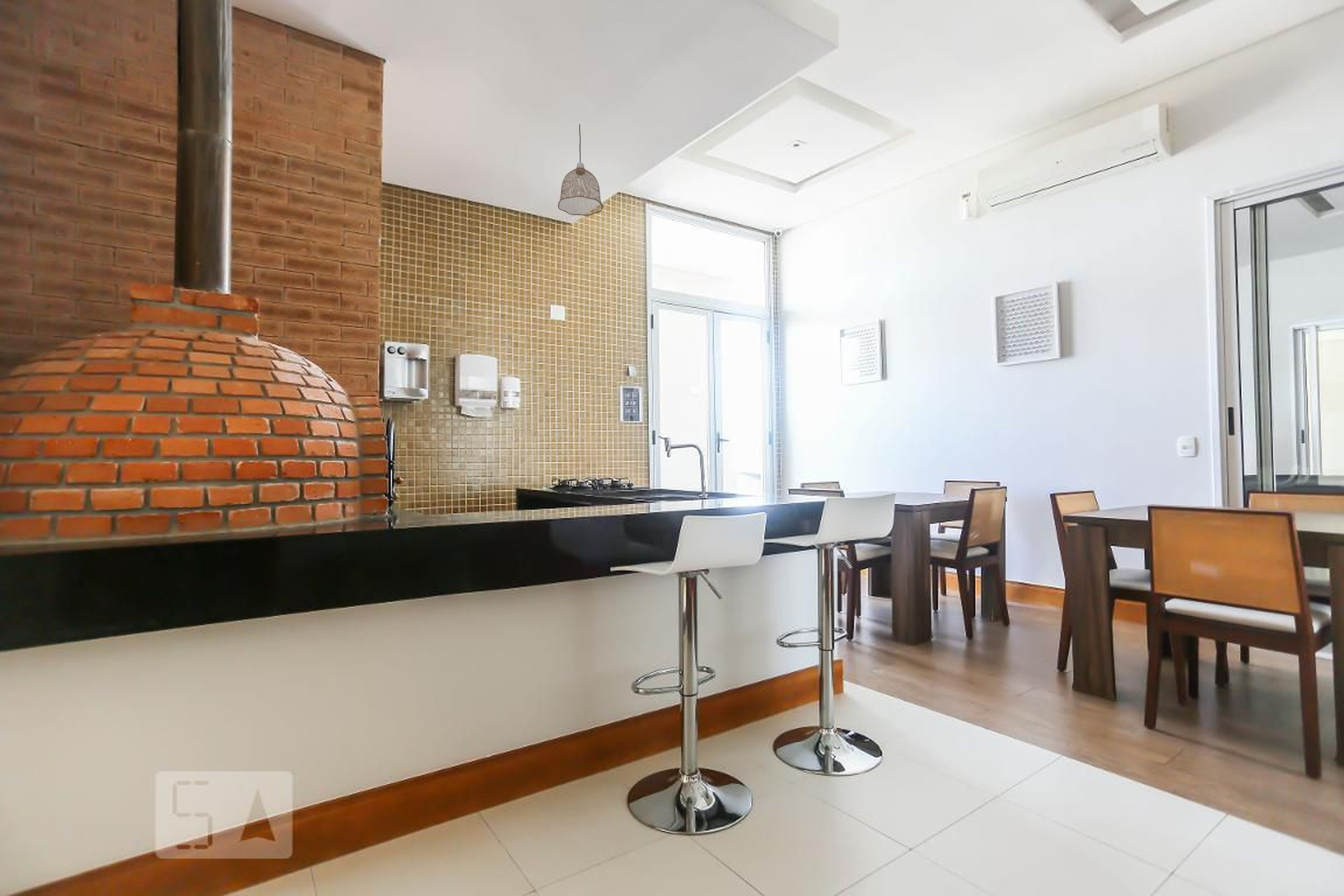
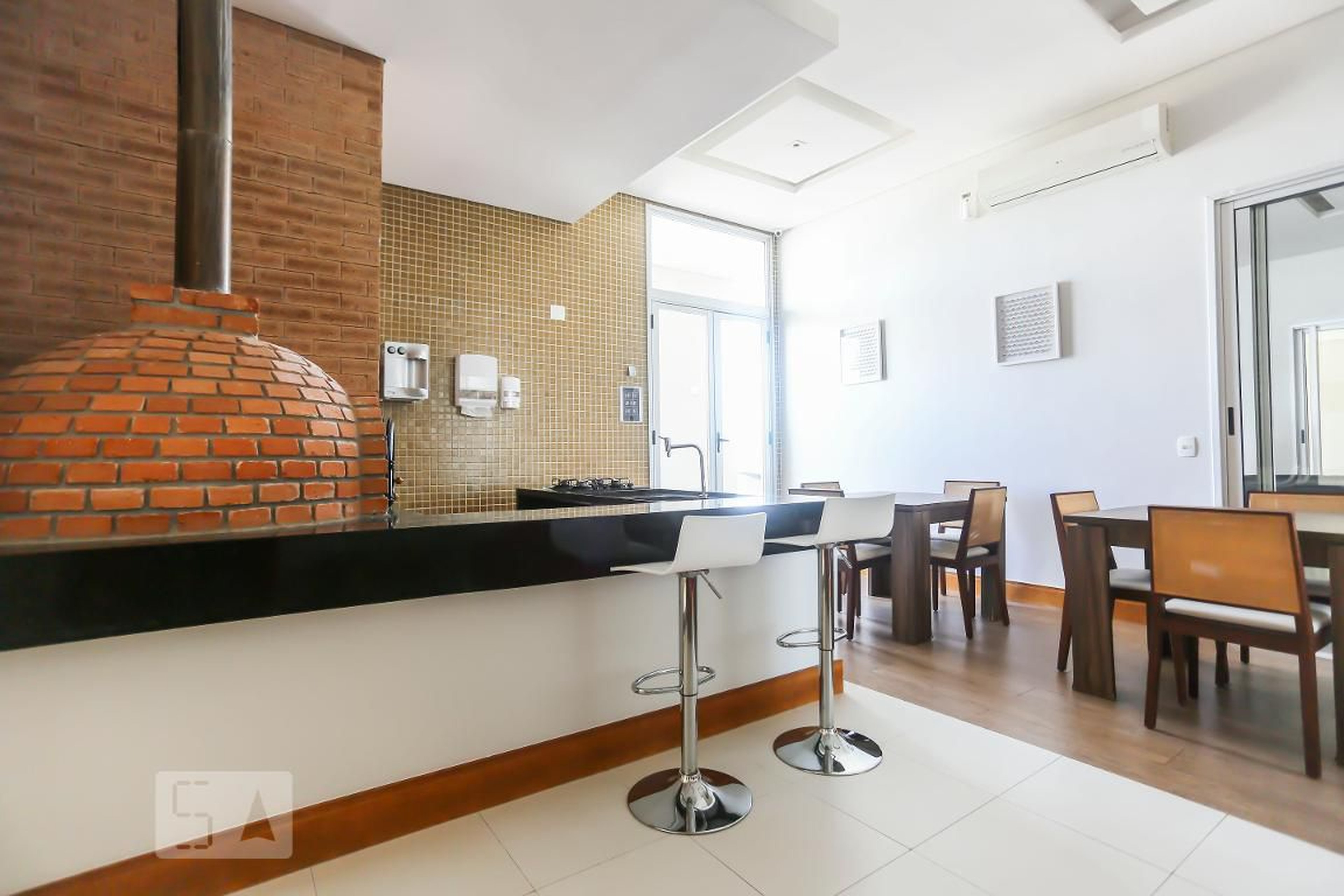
- pendant lamp (580, 166)
